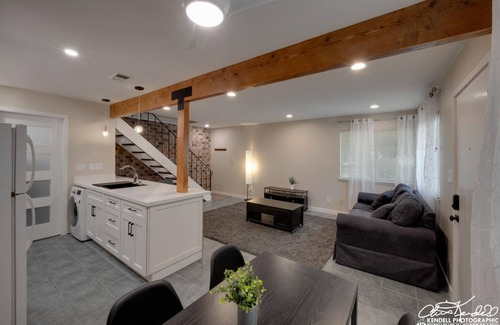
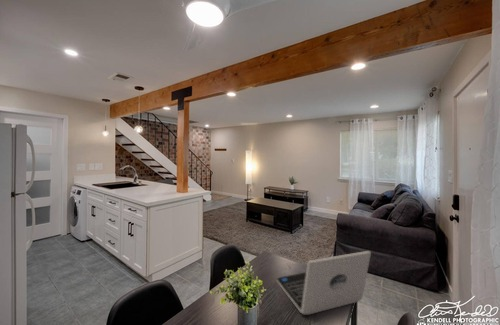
+ laptop (318, 267)
